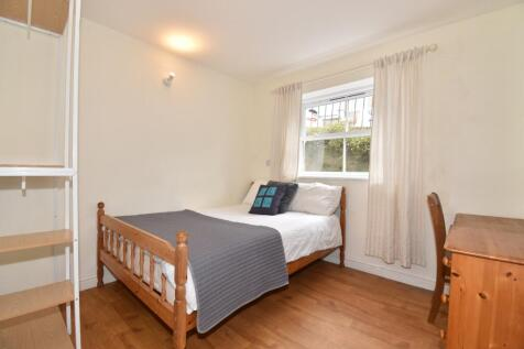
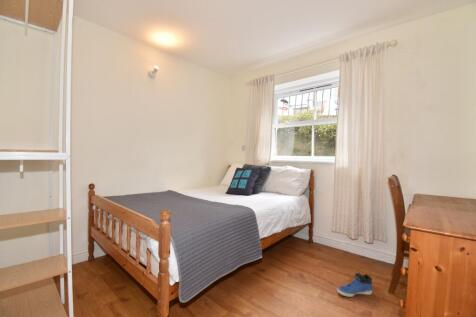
+ sneaker (355, 283)
